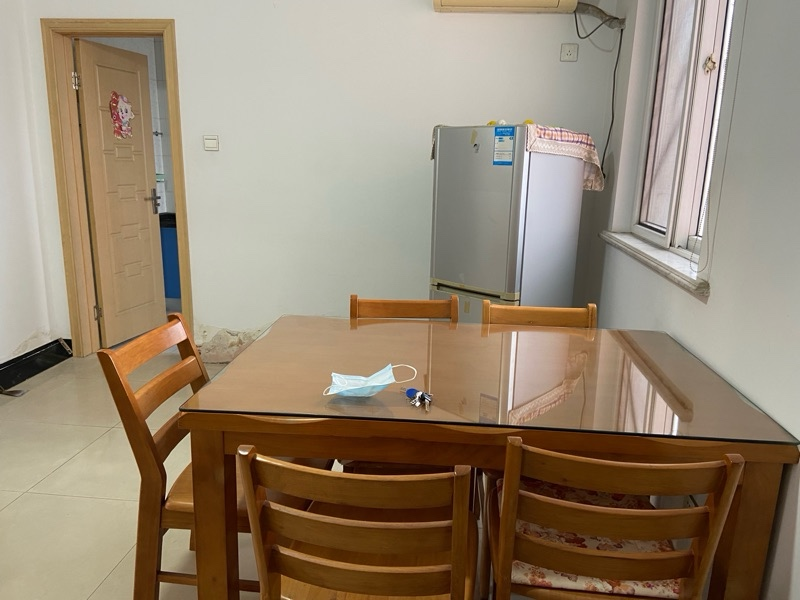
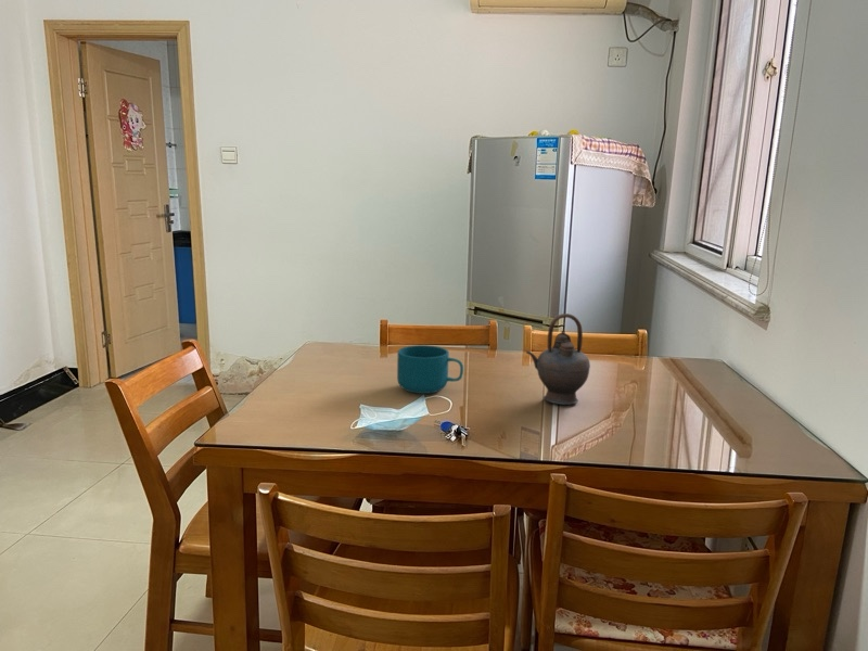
+ cup (430, 370)
+ teapot (558, 357)
